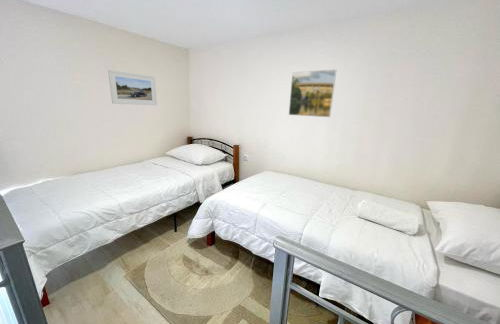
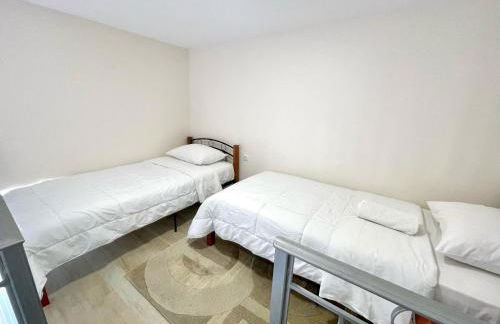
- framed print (310, 94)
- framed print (134, 89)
